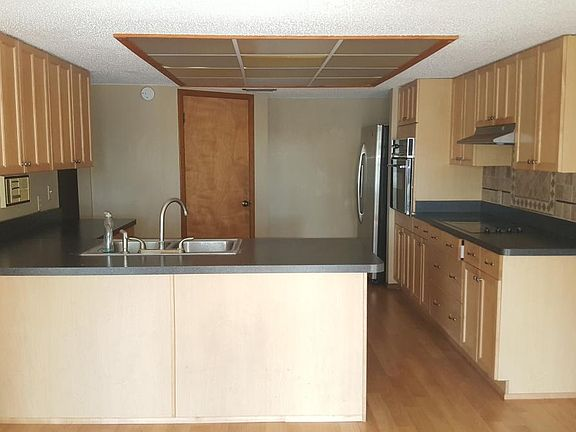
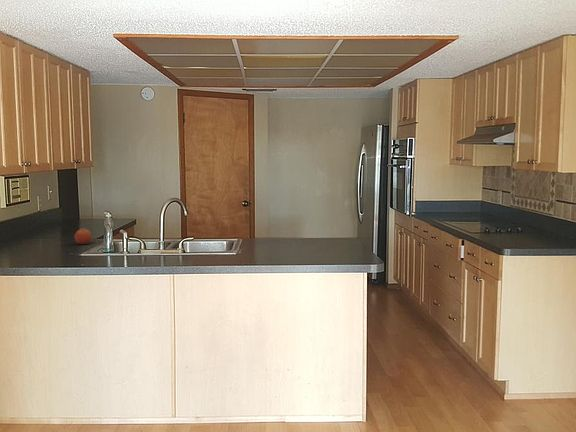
+ fruit (83, 236)
